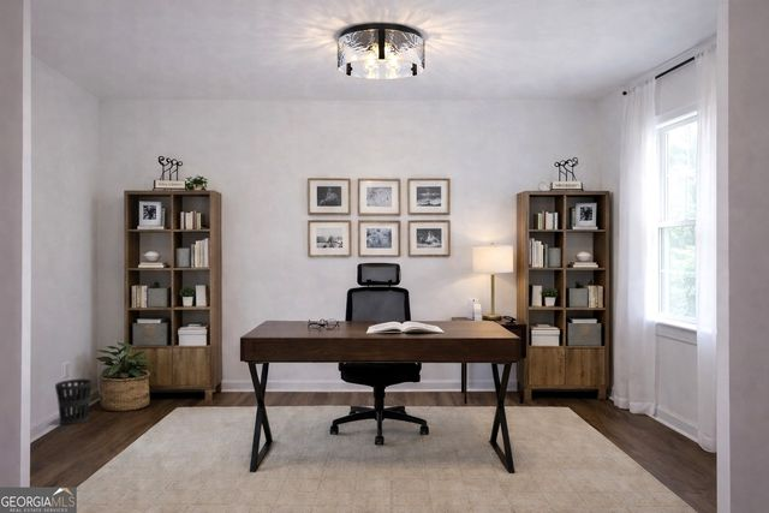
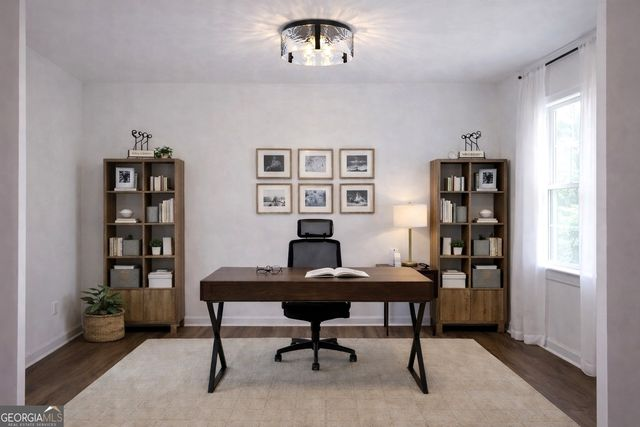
- wastebasket (73, 401)
